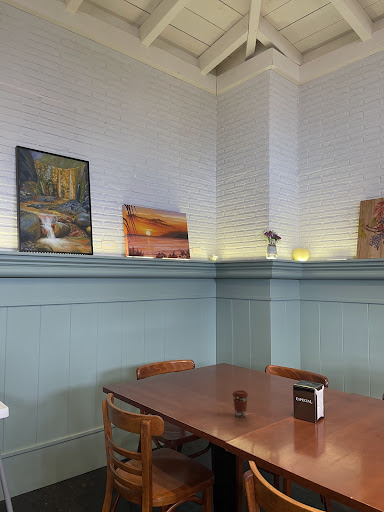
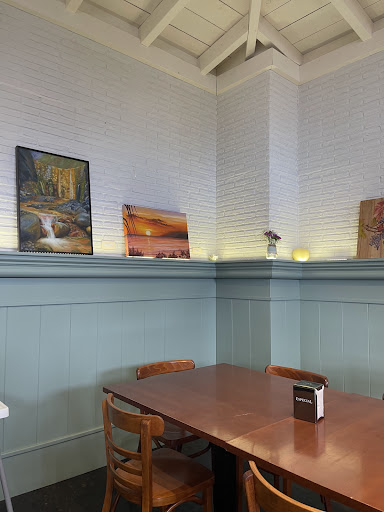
- coffee cup (240, 403)
